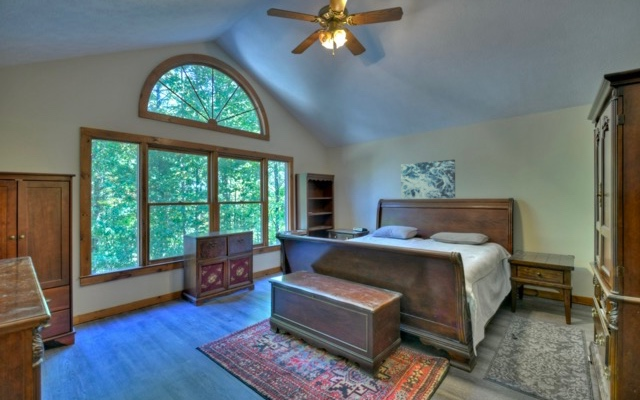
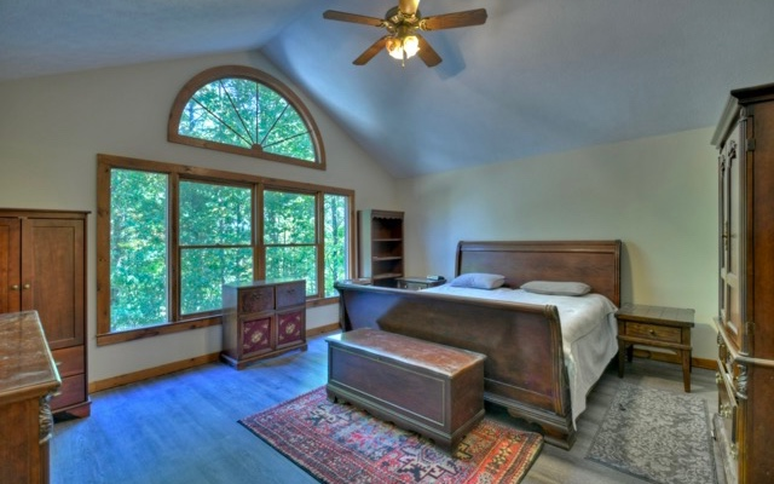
- wall art (426, 180)
